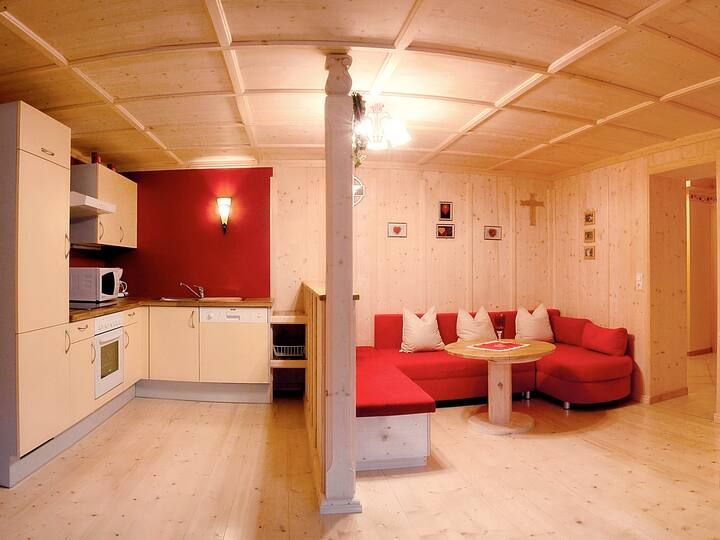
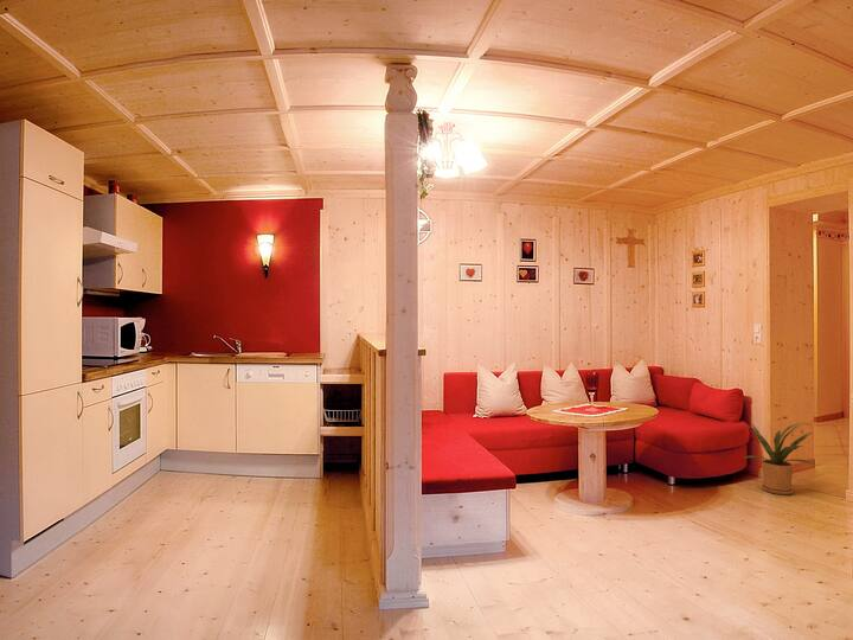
+ house plant (777, 454)
